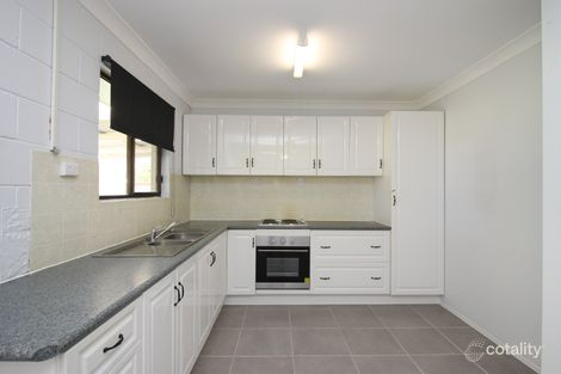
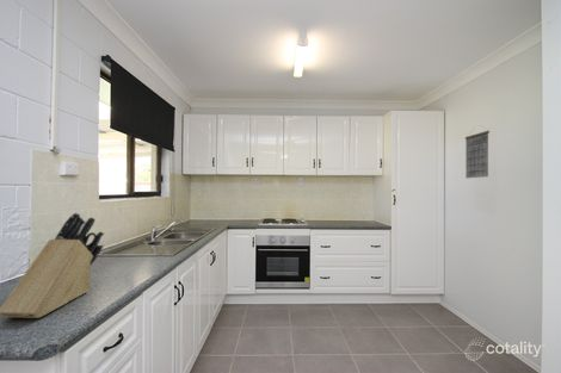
+ knife block (61, 256)
+ calendar (476, 150)
